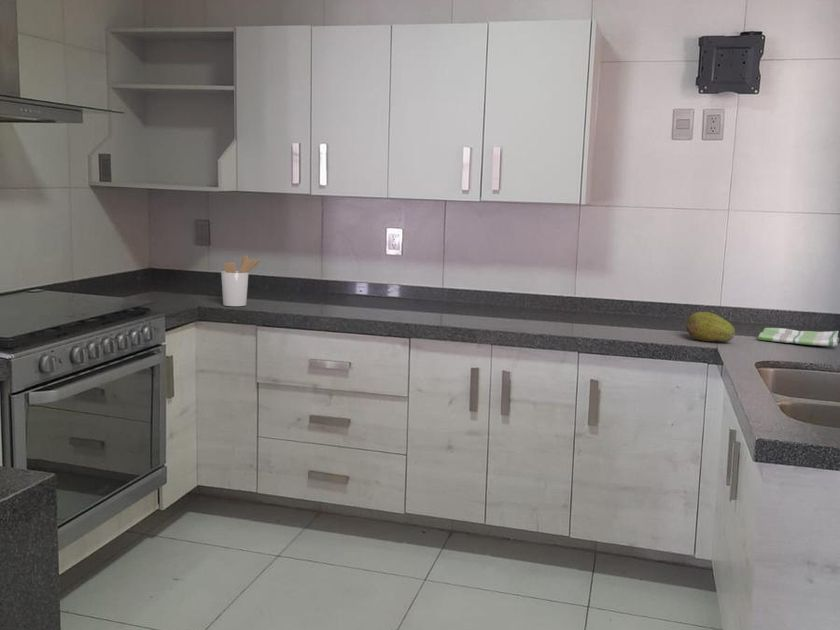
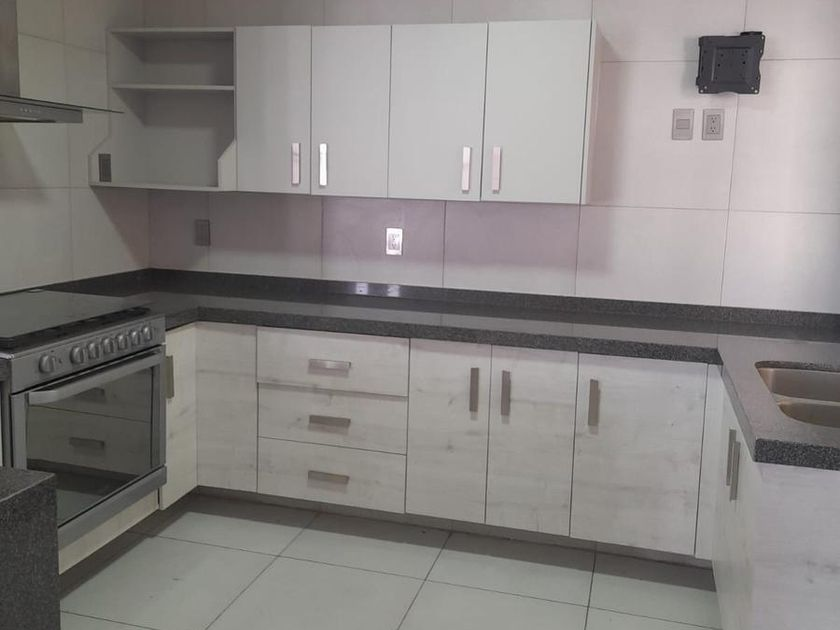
- utensil holder (240, 280)
- fruit (710, 326)
- dish towel (799, 335)
